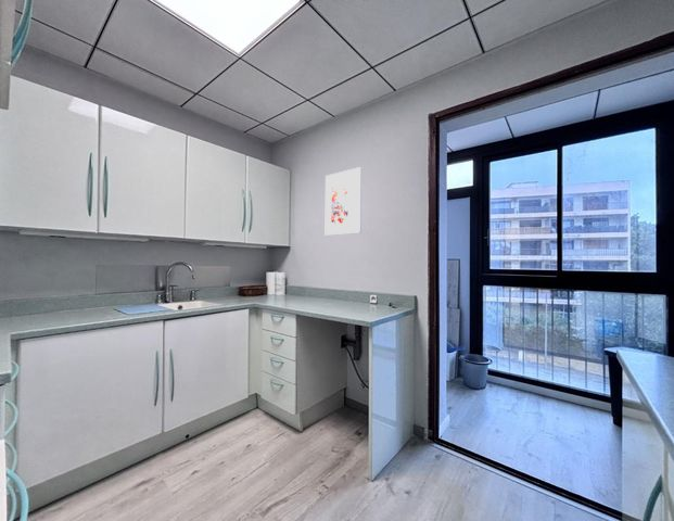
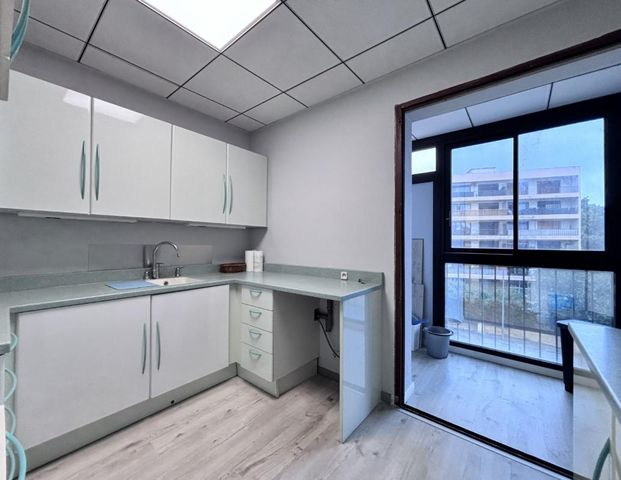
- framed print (342, 203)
